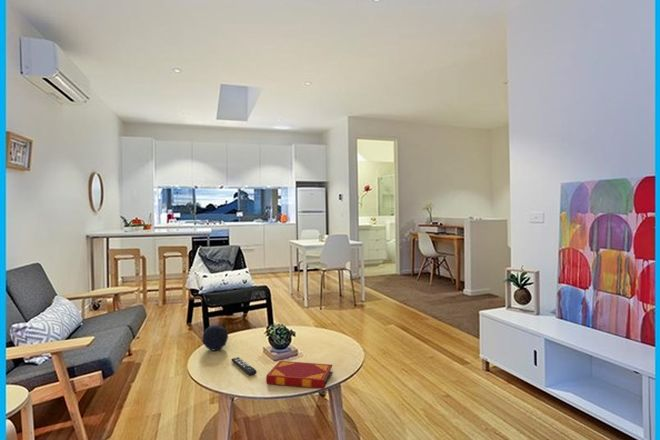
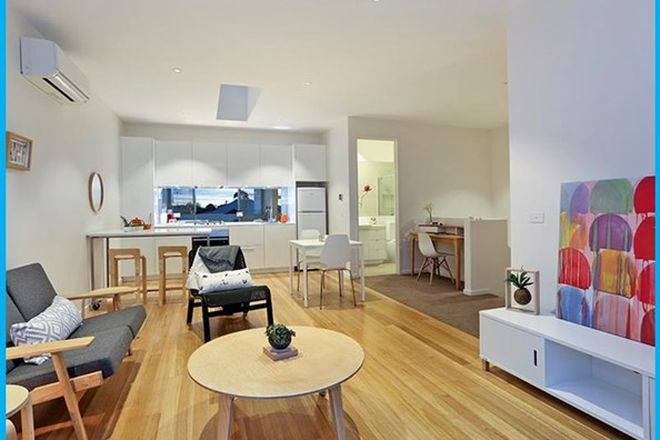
- hardback book (300, 374)
- decorative orb (215, 337)
- remote control (243, 365)
